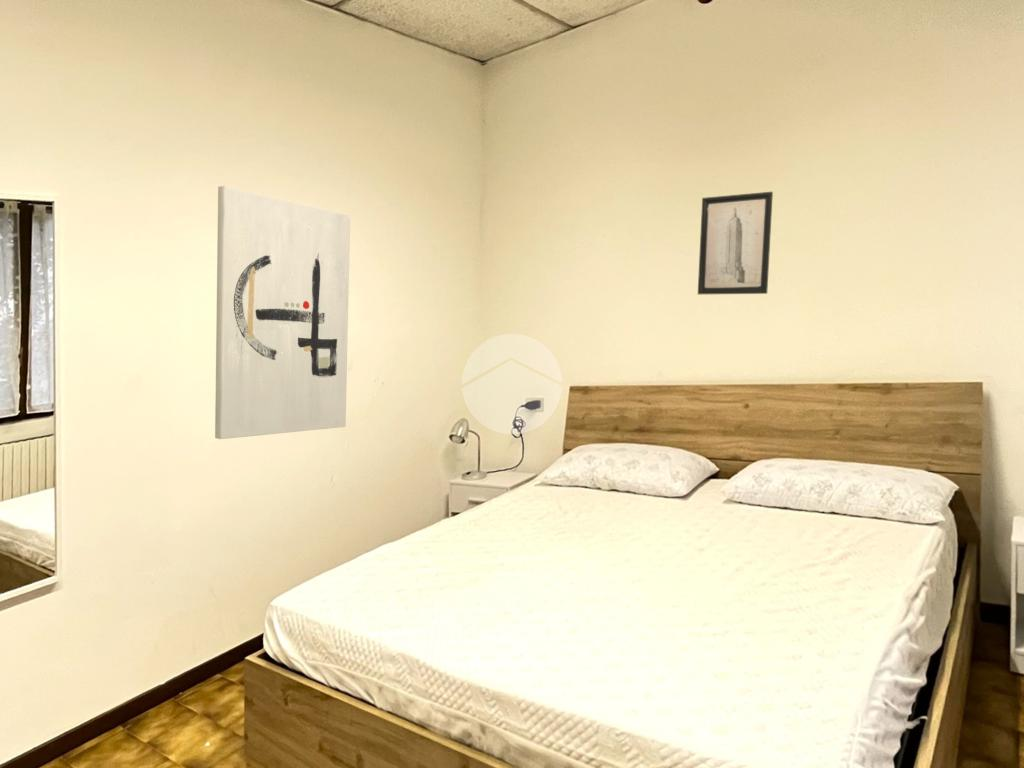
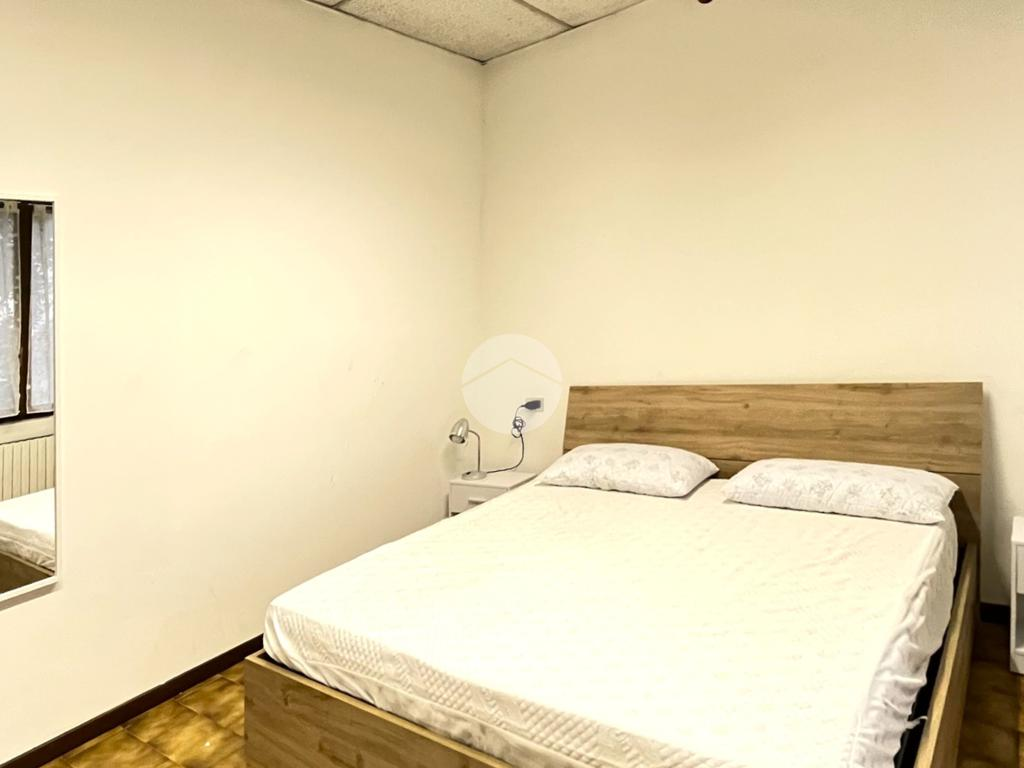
- wall art (287, 317)
- wall art (734, 244)
